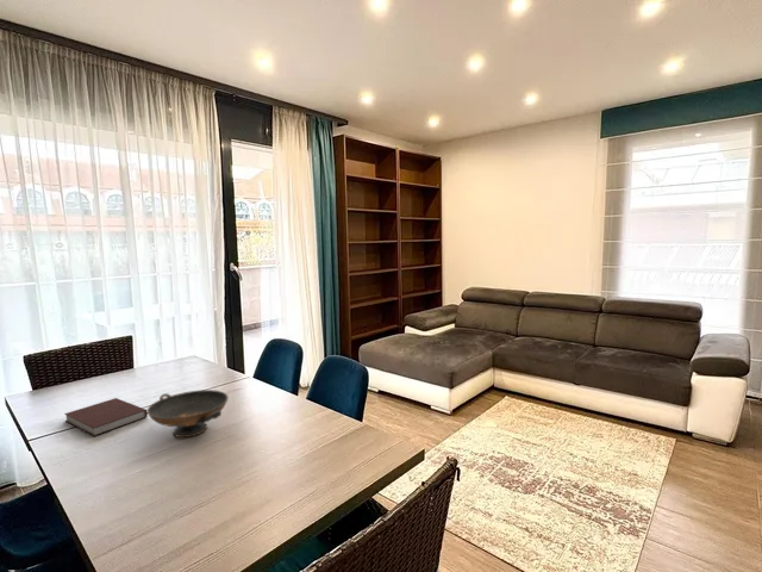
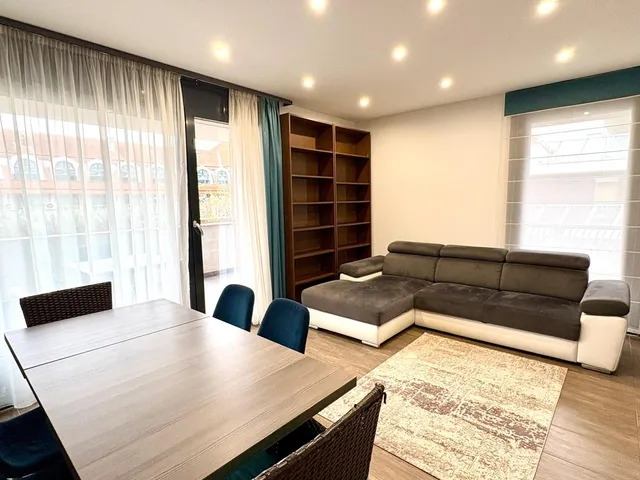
- decorative bowl (189, 416)
- notebook (106, 415)
